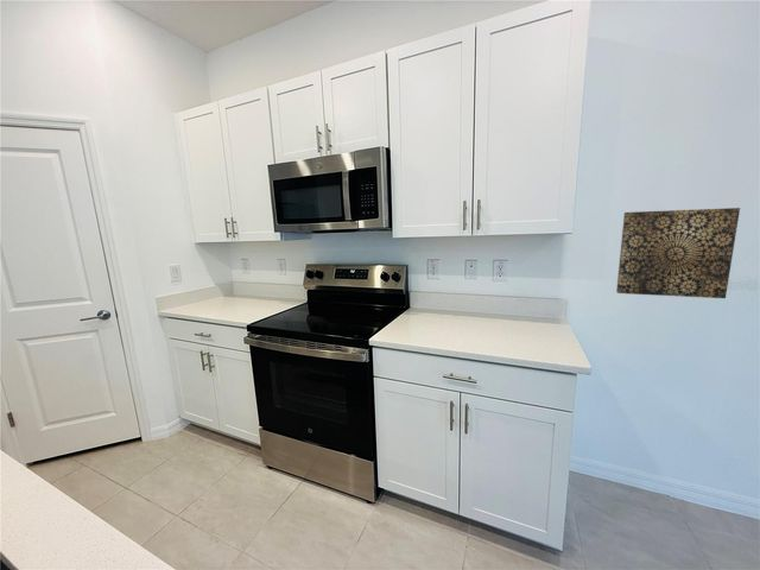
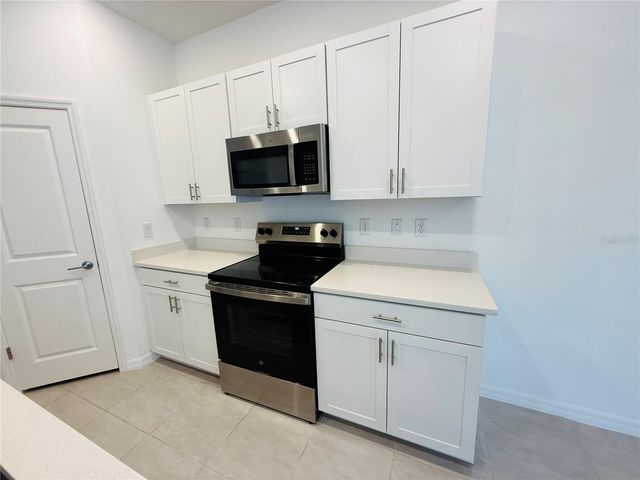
- wall art (672, 253)
